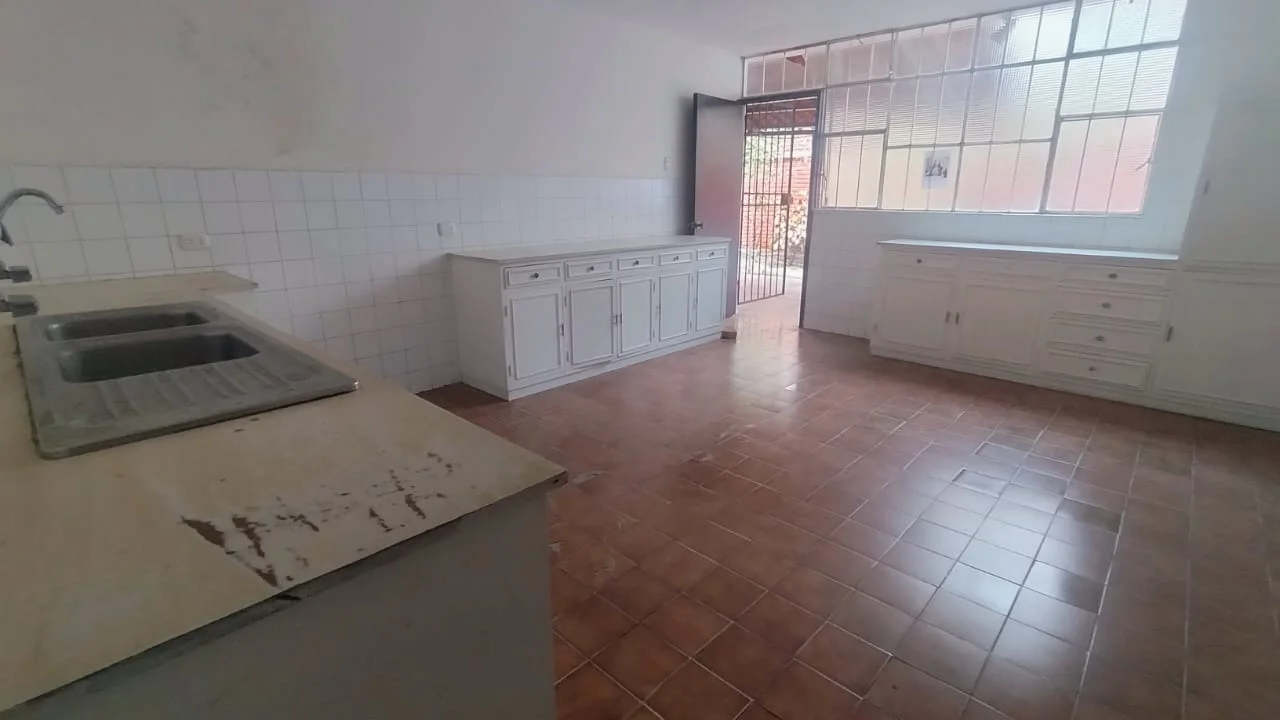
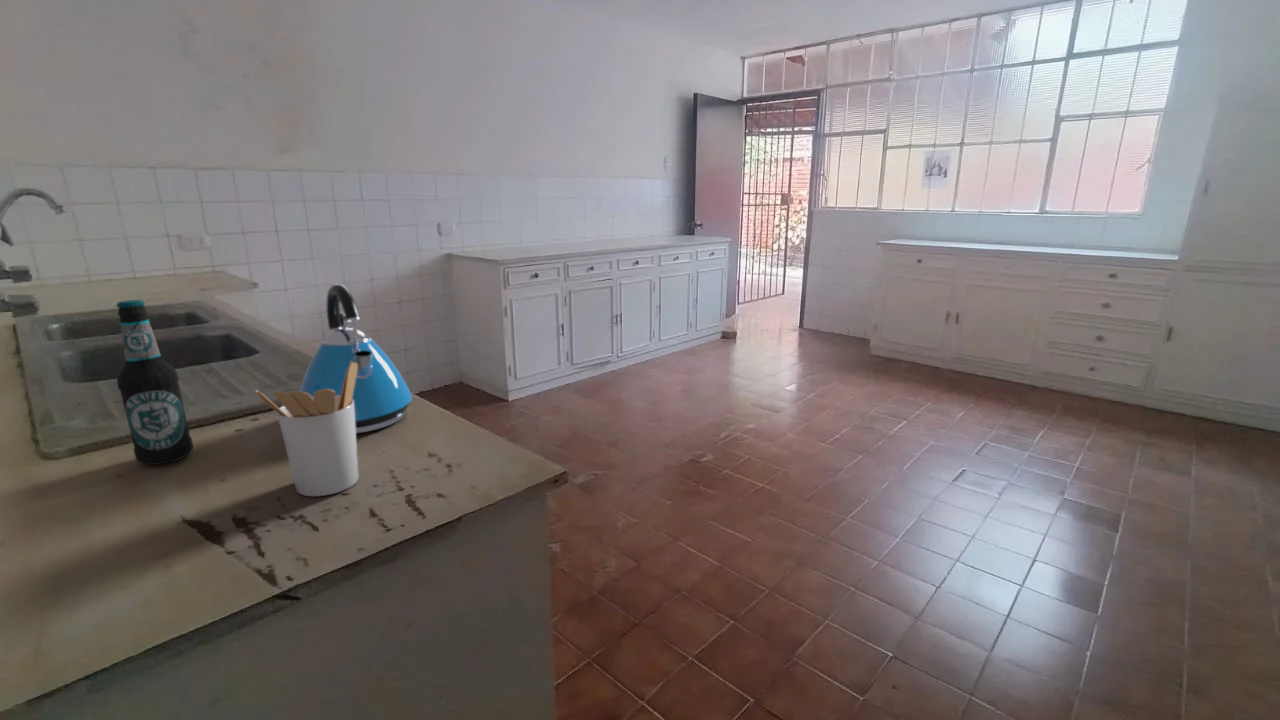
+ kettle (347, 352)
+ bottle (148, 382)
+ utensil holder (317, 432)
